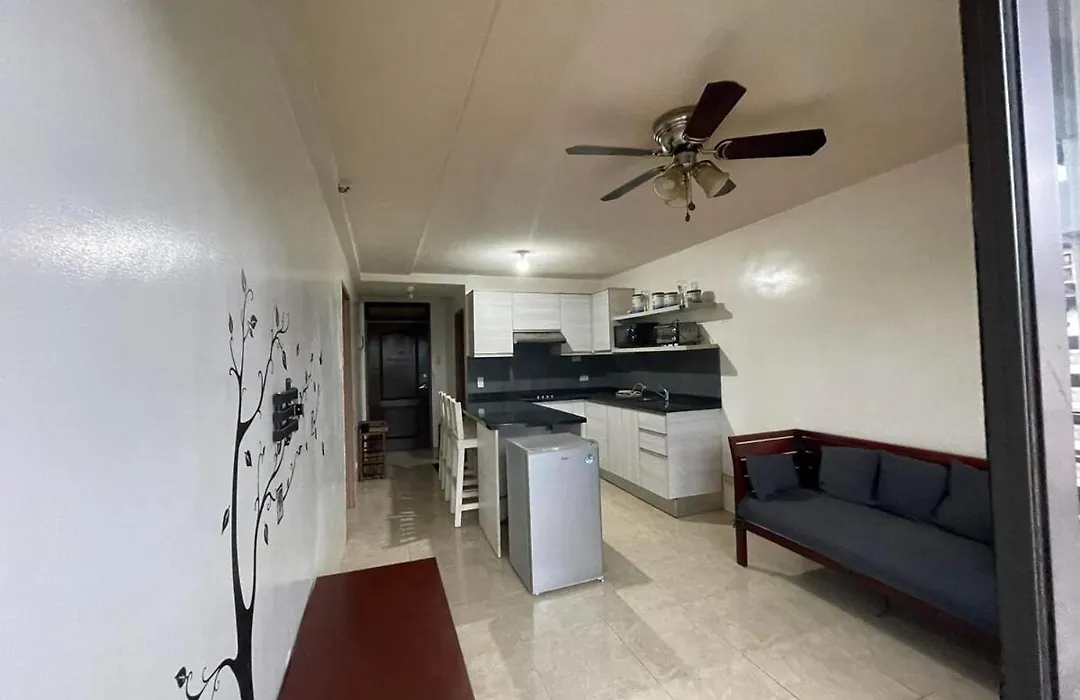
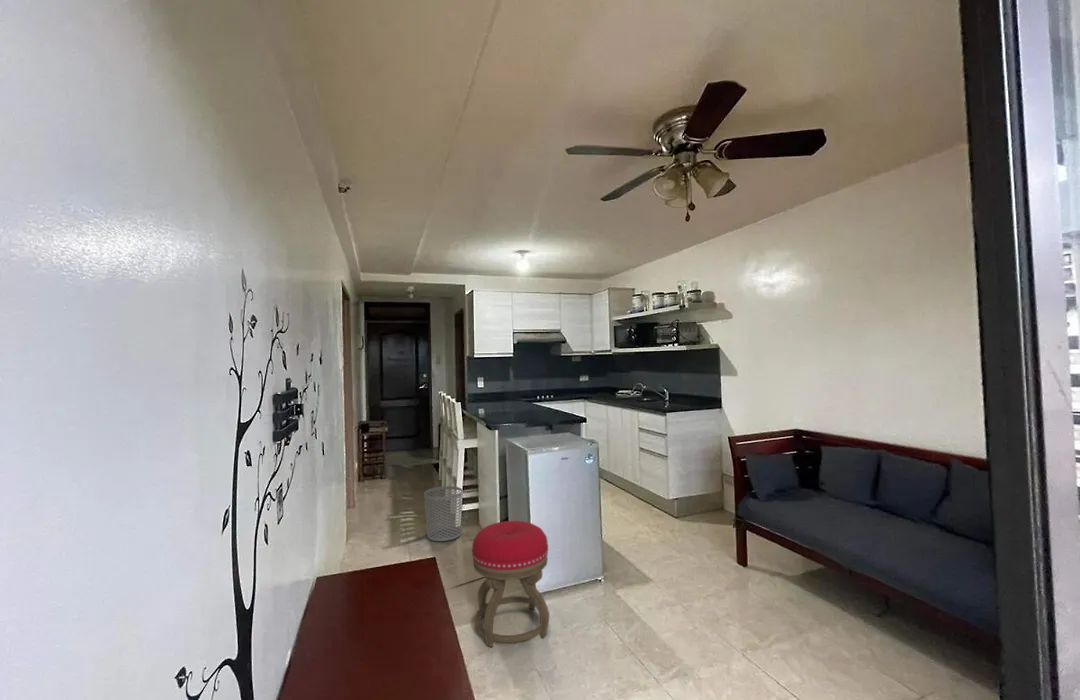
+ waste bin (443, 513)
+ stool (511, 577)
